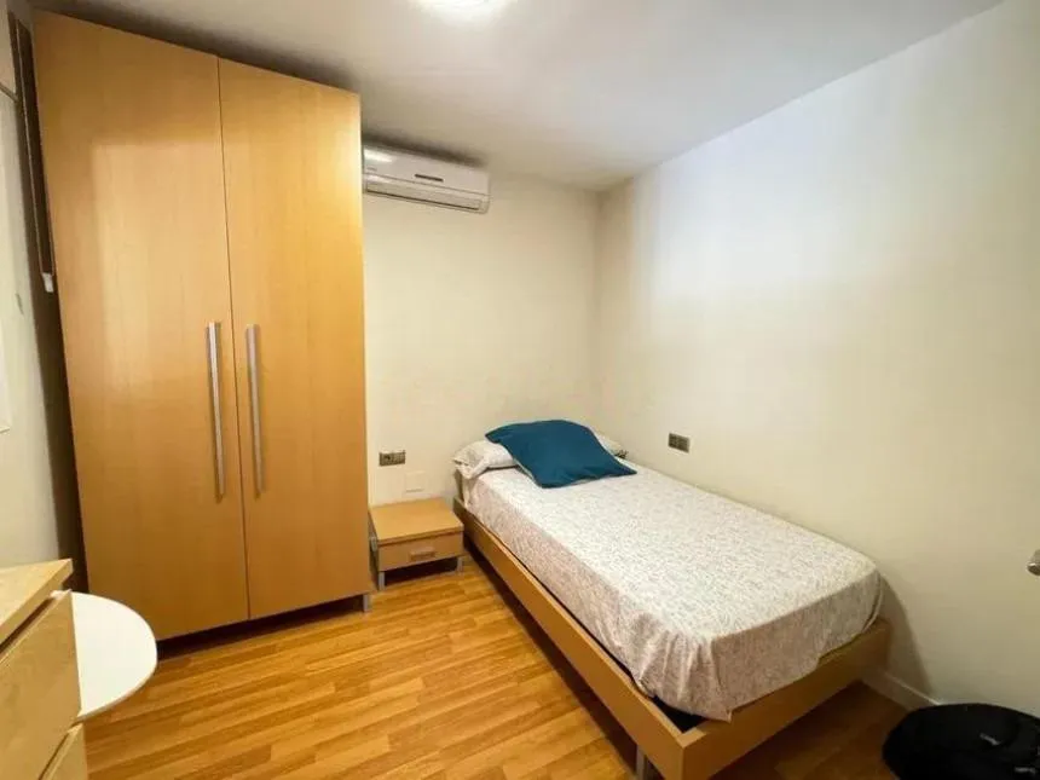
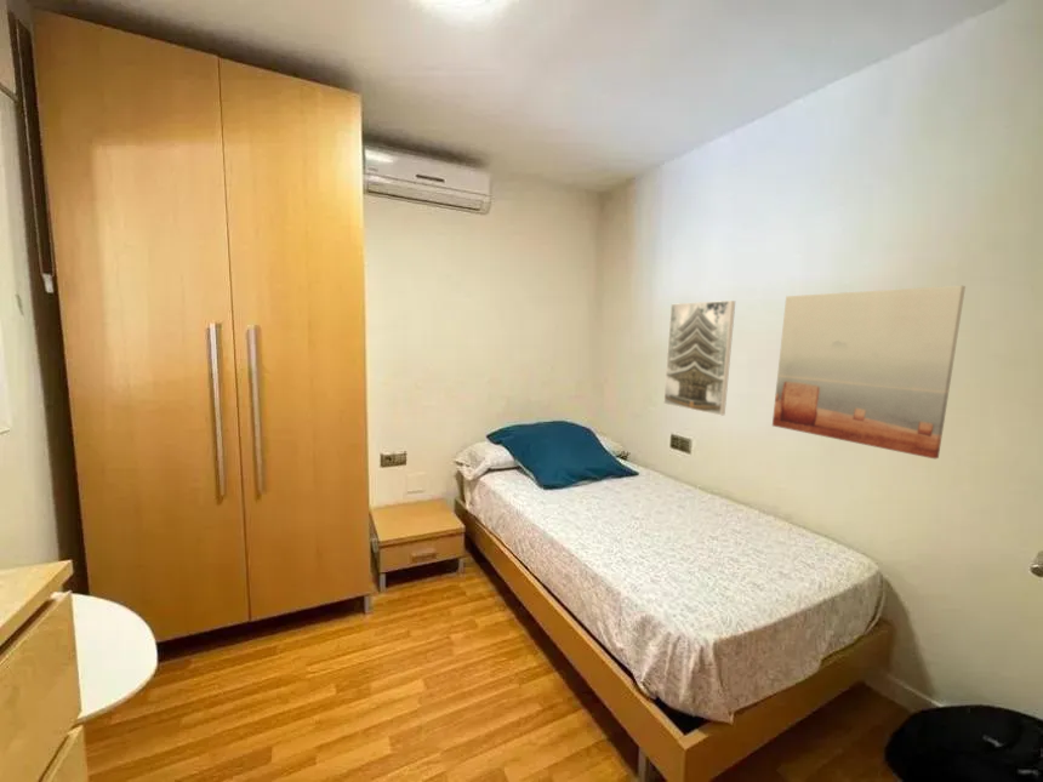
+ wall art (853, 367)
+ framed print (696, 356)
